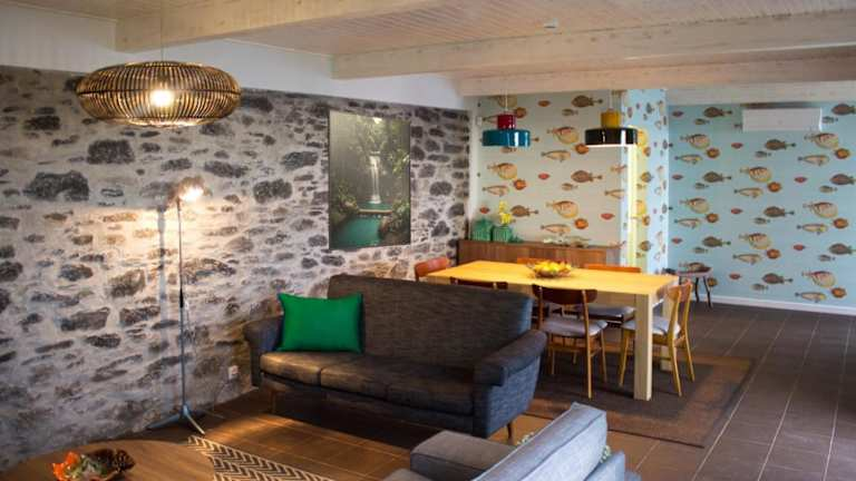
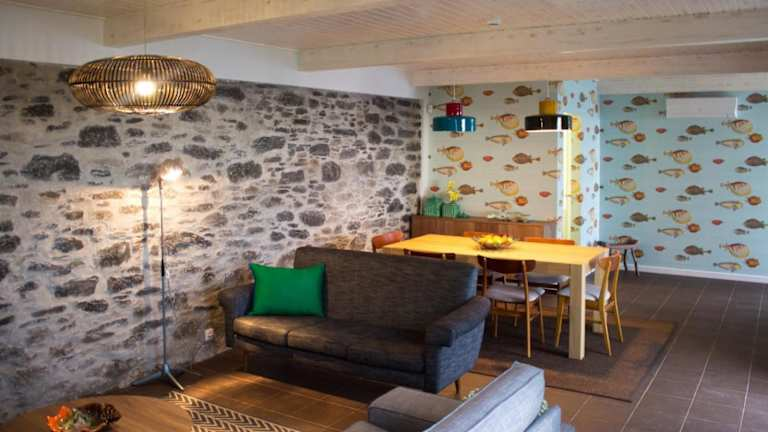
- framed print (372, 181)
